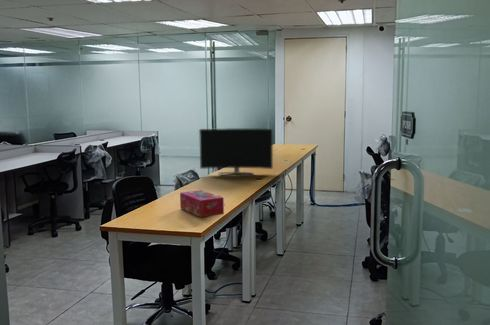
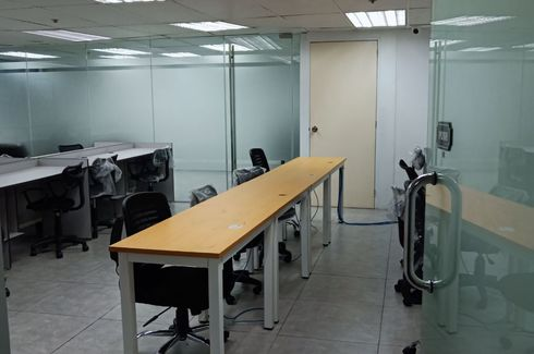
- tissue box (201, 203)
- monitor (236, 151)
